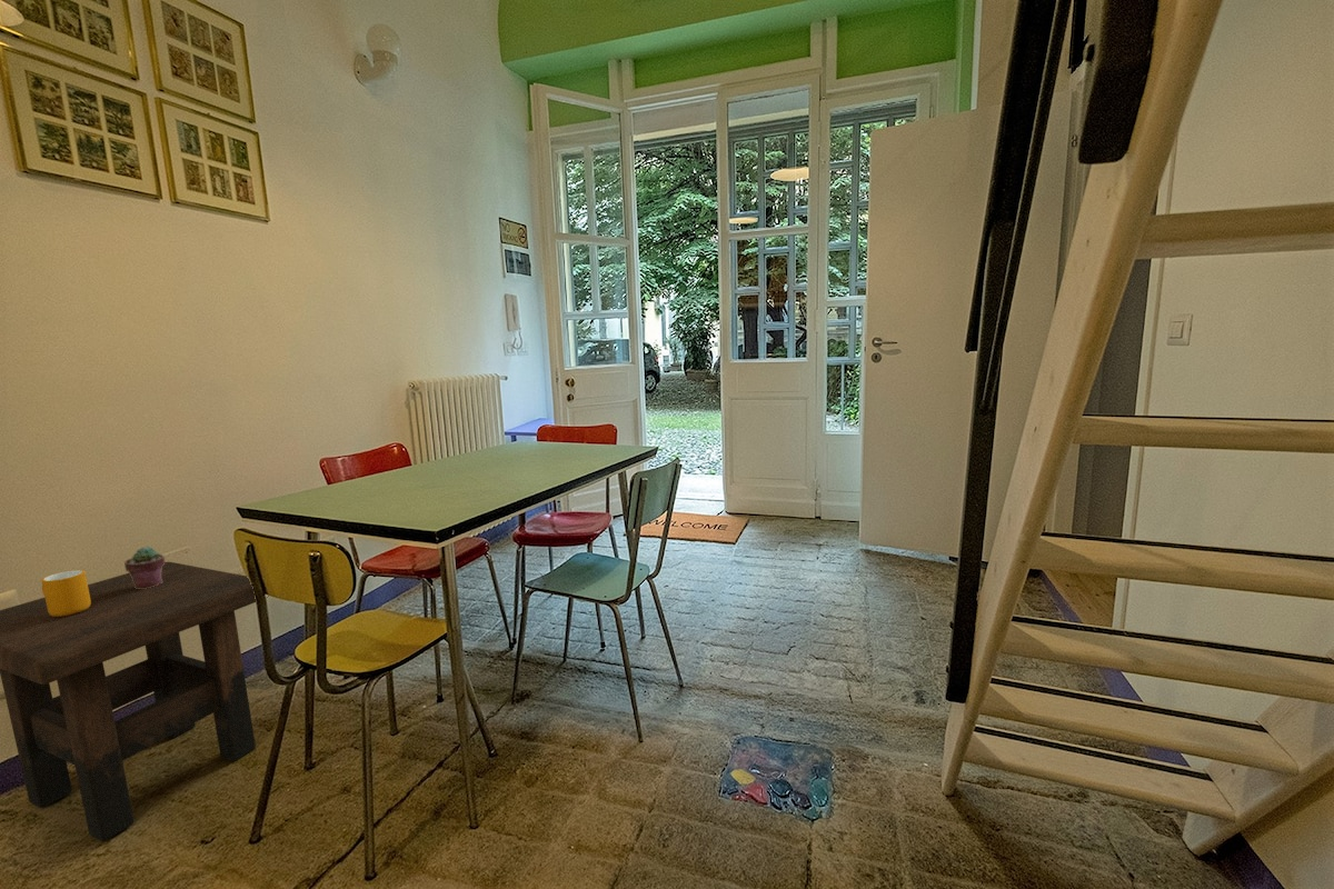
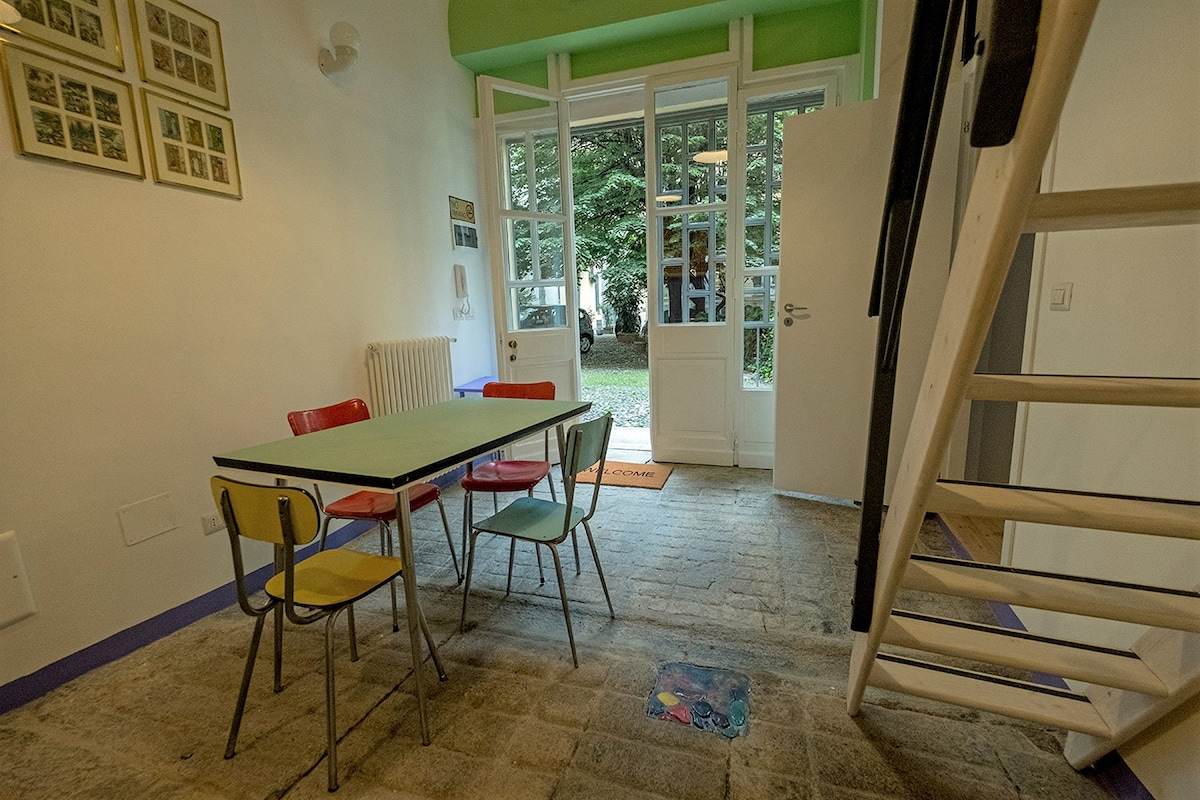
- side table (133, 689)
- mug (61, 592)
- potted succulent (146, 566)
